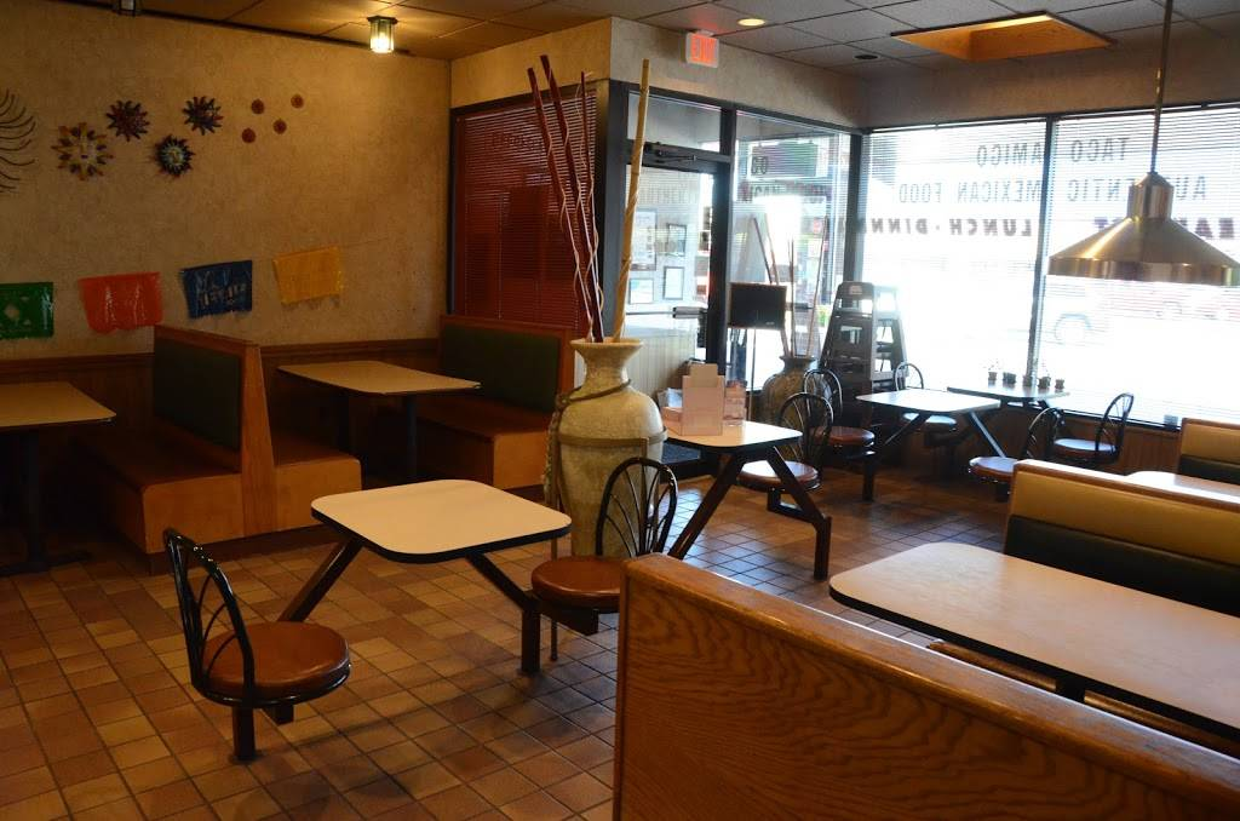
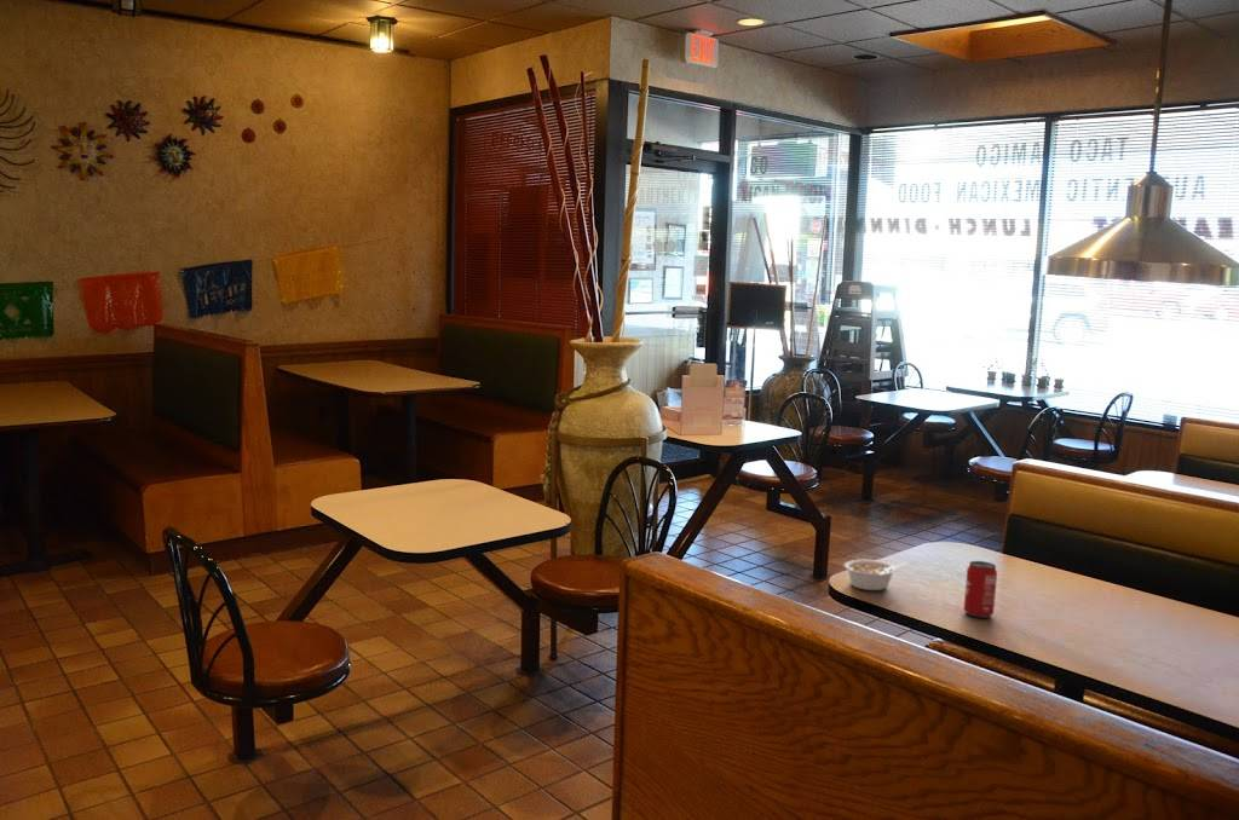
+ soda can (980, 589)
+ legume (871, 573)
